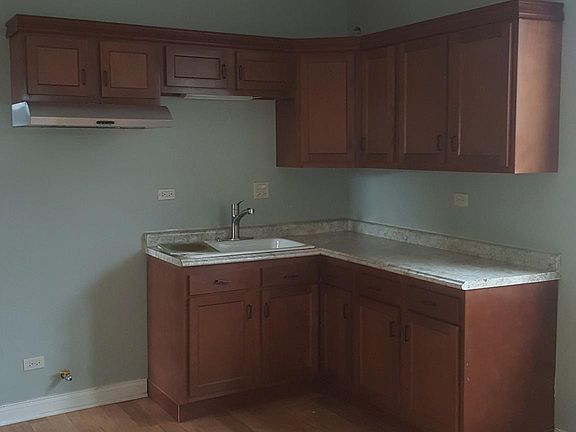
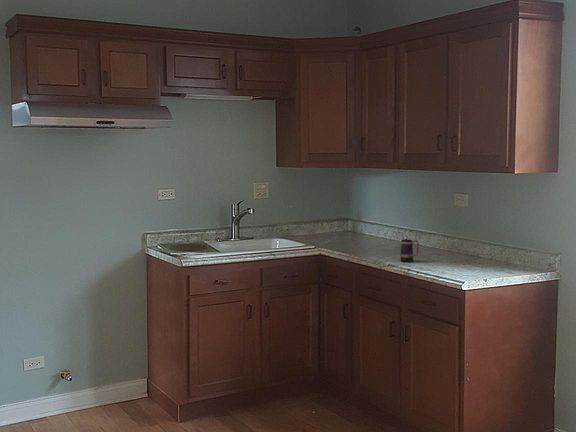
+ mug (409, 250)
